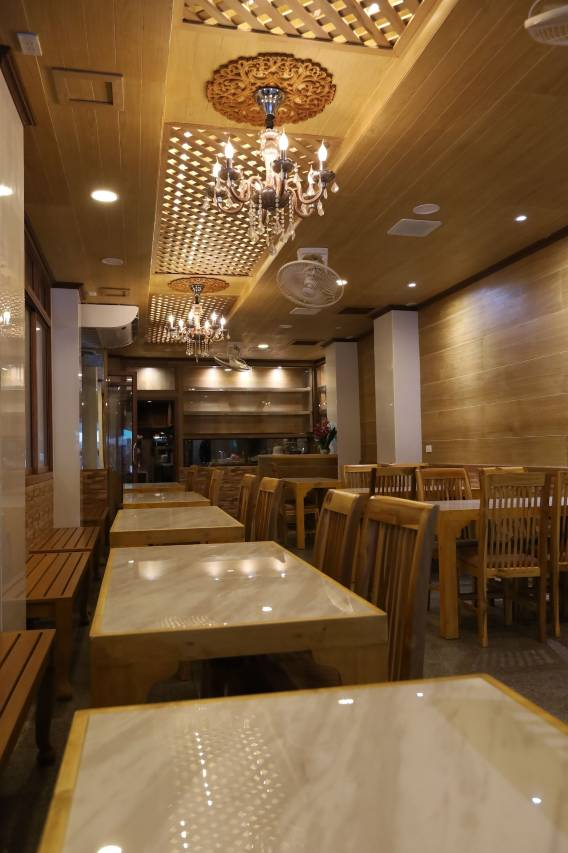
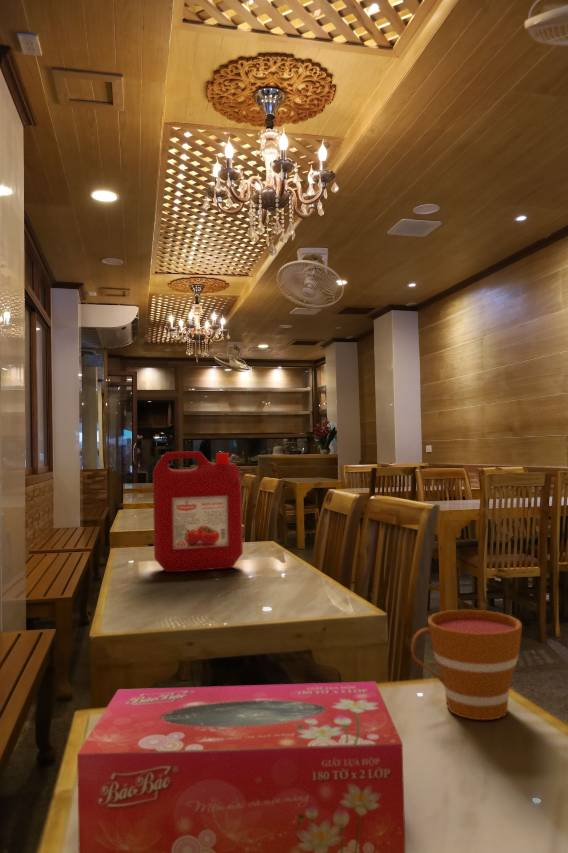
+ ketchup jug (198, 509)
+ tissue box (245, 763)
+ cup (467, 664)
